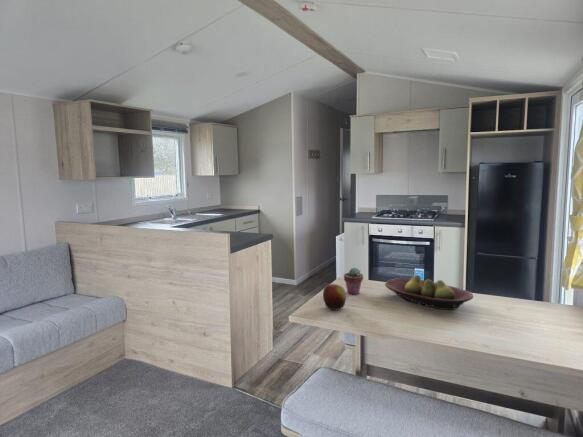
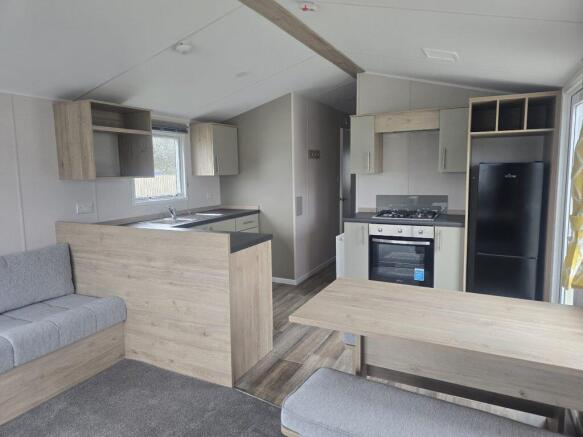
- fruit bowl (426, 289)
- potted succulent (353, 280)
- apple (334, 296)
